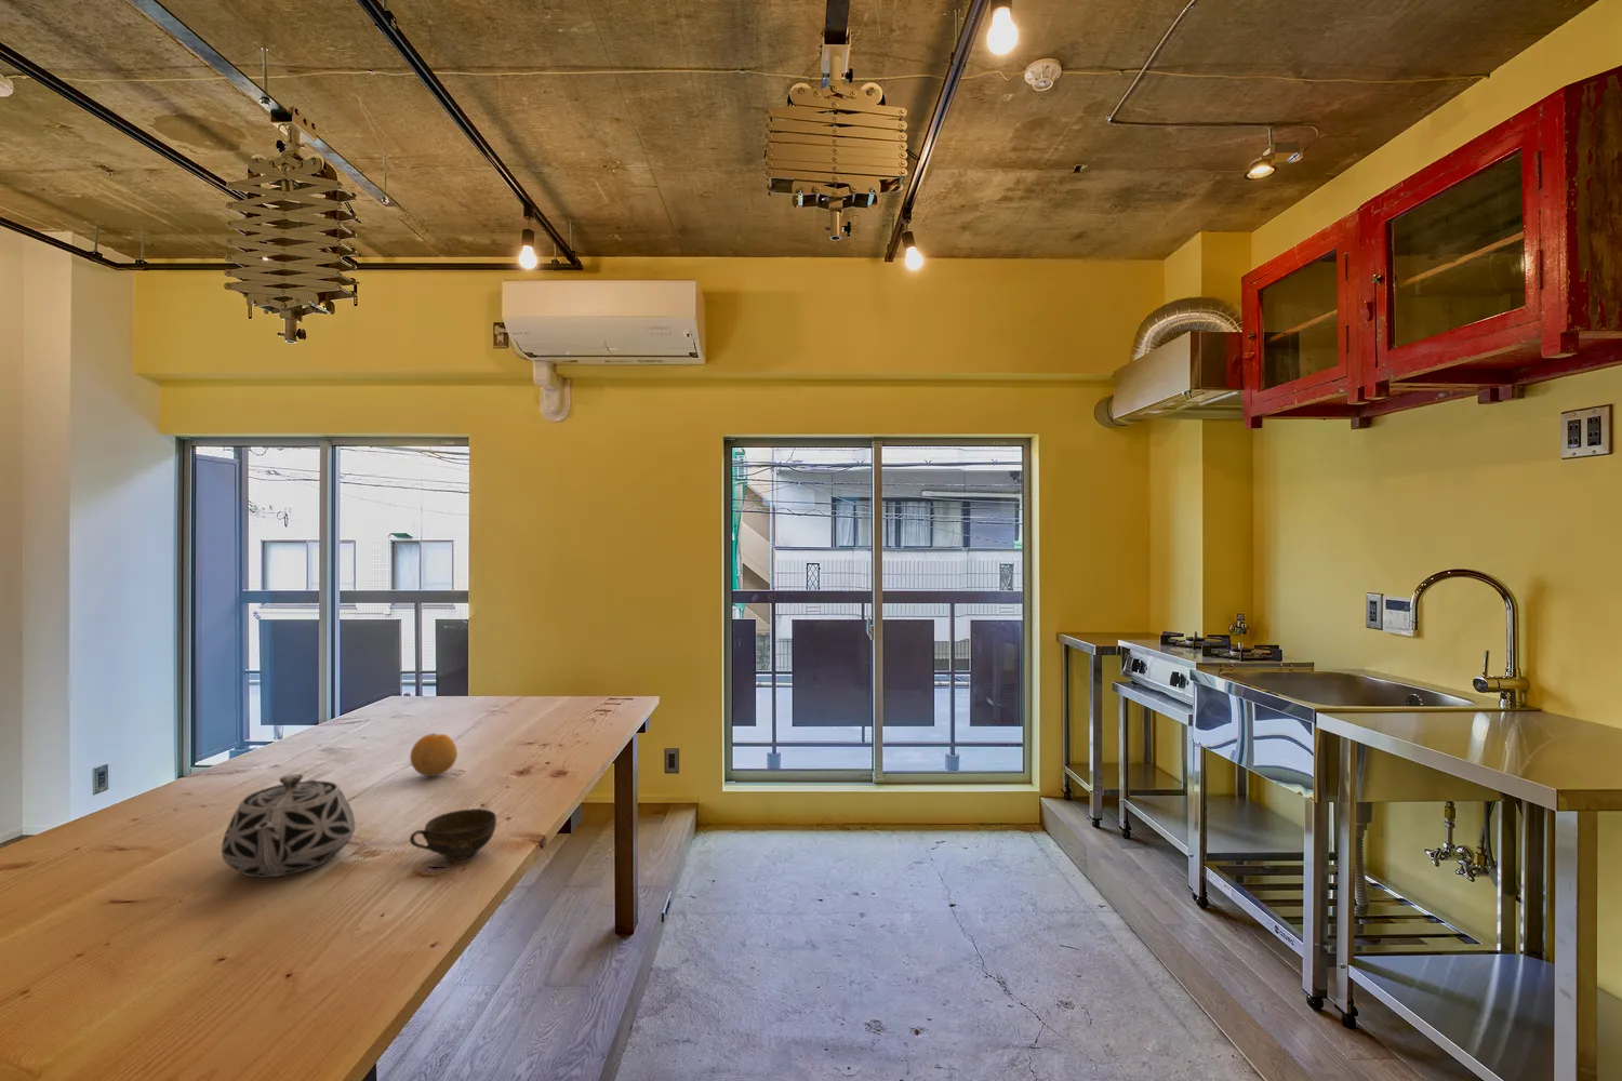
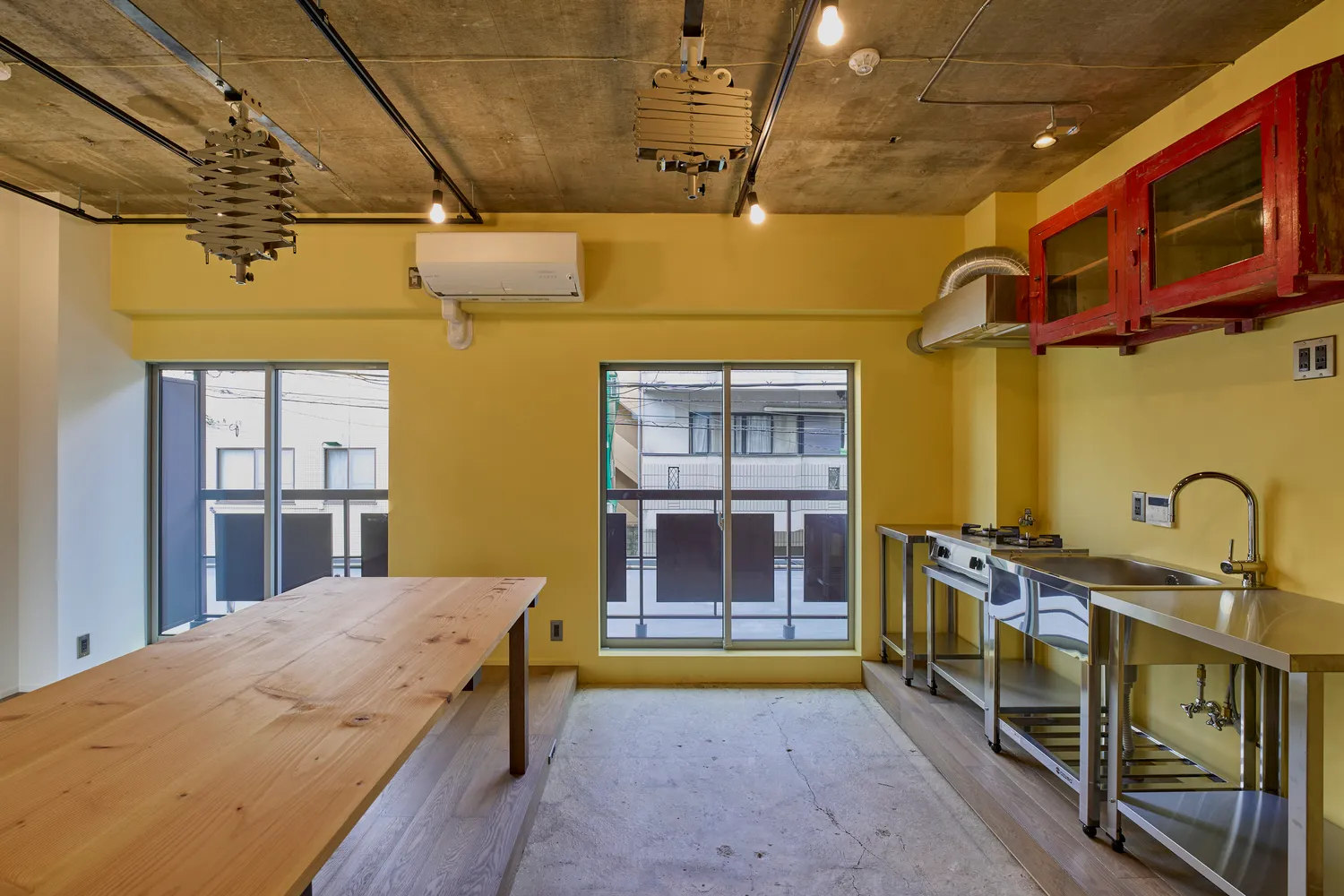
- fruit (433, 754)
- teapot (288, 820)
- cup (453, 837)
